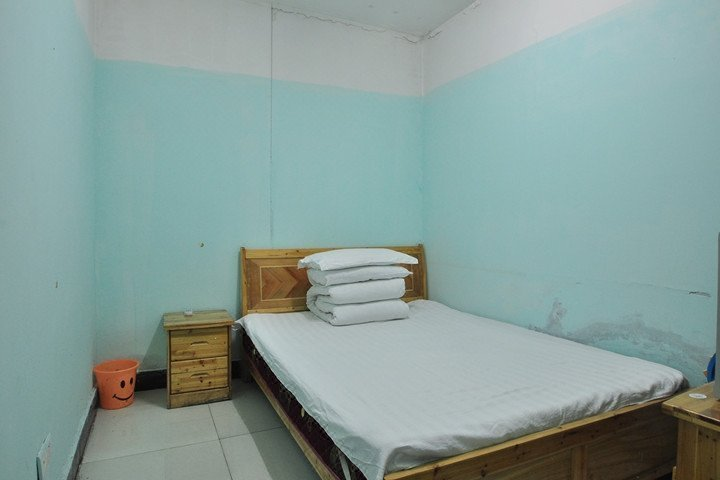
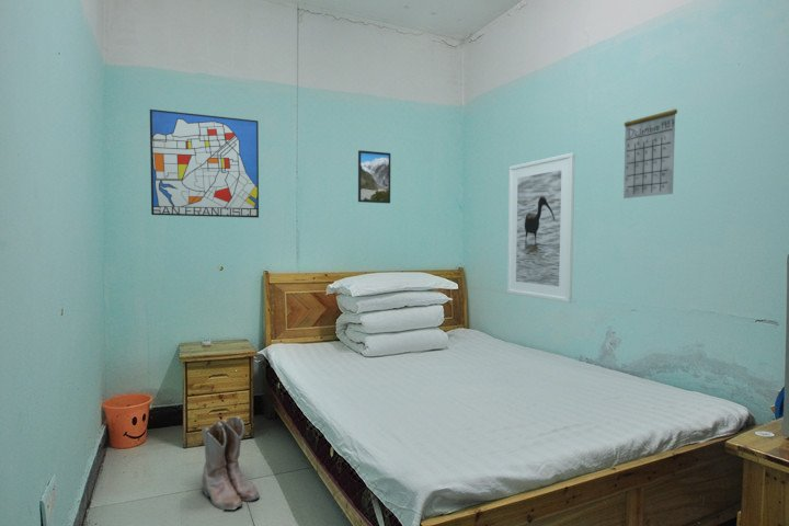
+ calendar (648, 146)
+ boots (230, 458)
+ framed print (374, 176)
+ wall art (206, 165)
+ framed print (537, 229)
